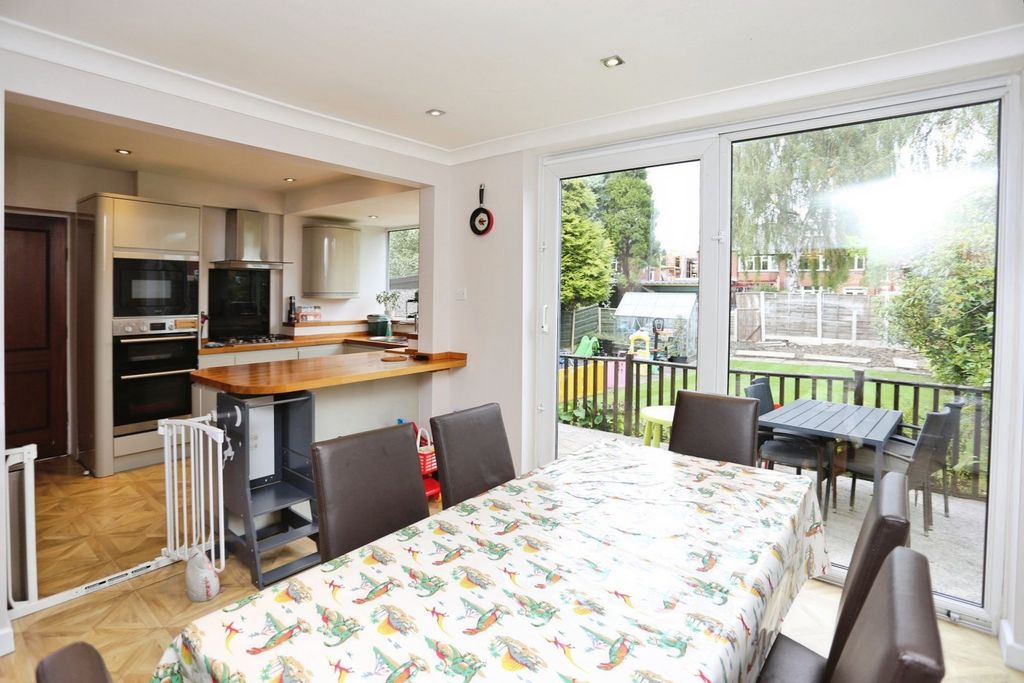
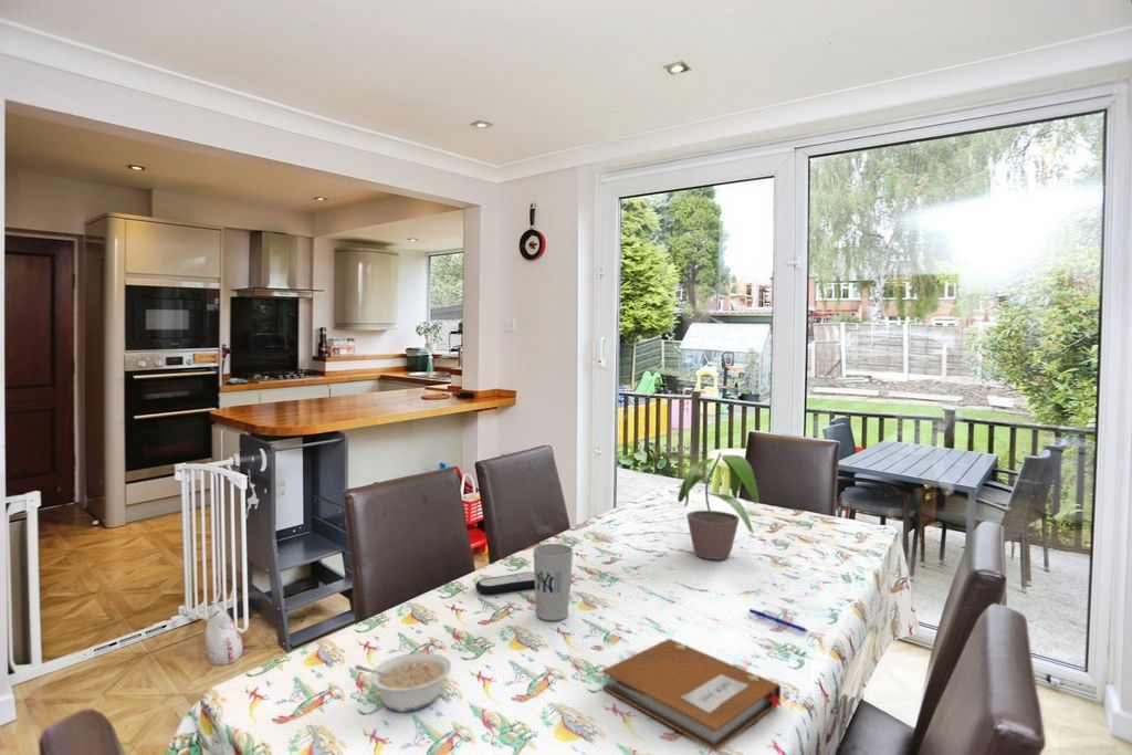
+ cup (552, 581)
+ remote control (509, 583)
+ potted plant (709, 505)
+ legume (408, 682)
+ notebook (693, 686)
+ pen (778, 620)
